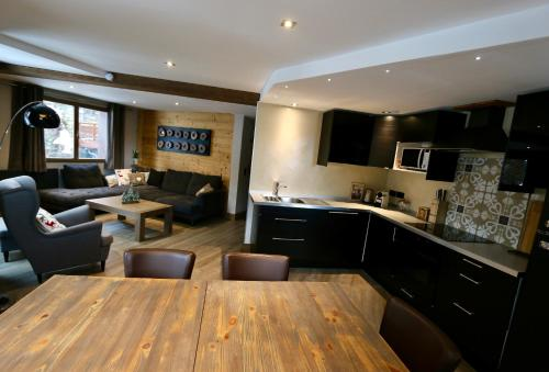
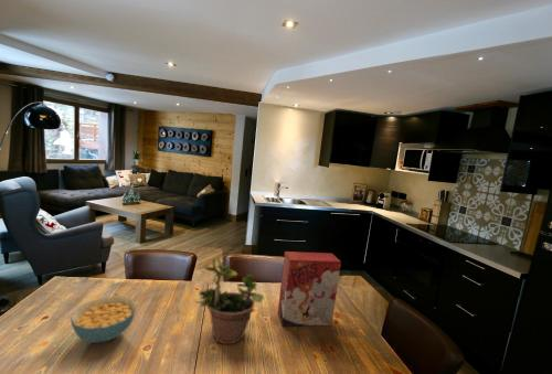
+ cereal bowl (105, 323)
+ cereal box (308, 288)
+ potted plant (231, 292)
